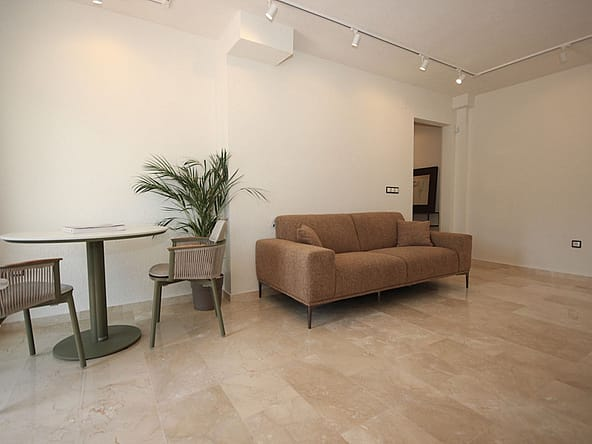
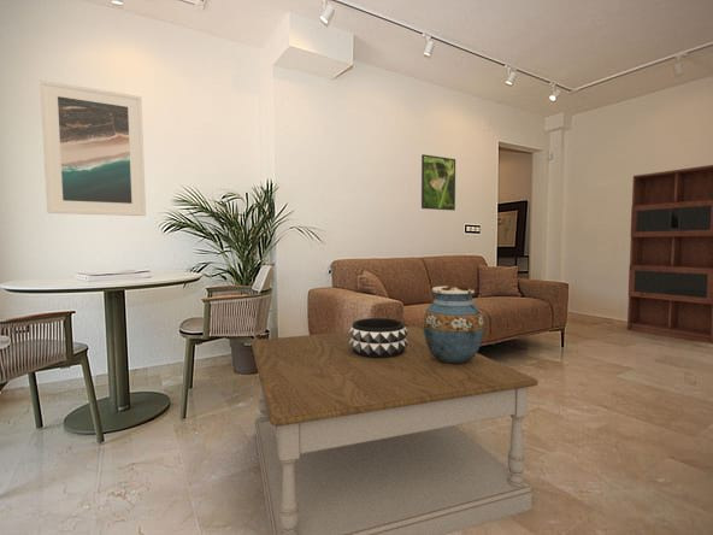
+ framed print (96, 152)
+ coffee table (370, 410)
+ bookcase (674, 253)
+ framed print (438, 183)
+ decorative bowl (378, 336)
+ vase (453, 323)
